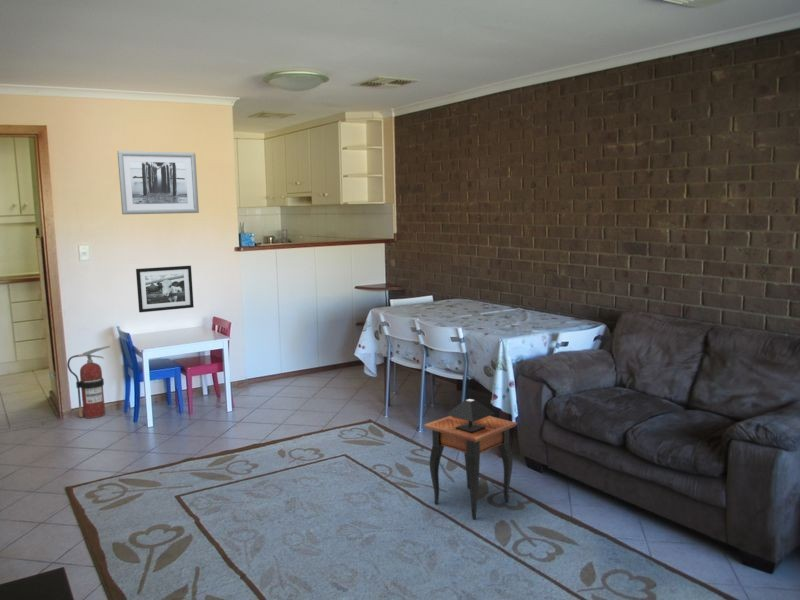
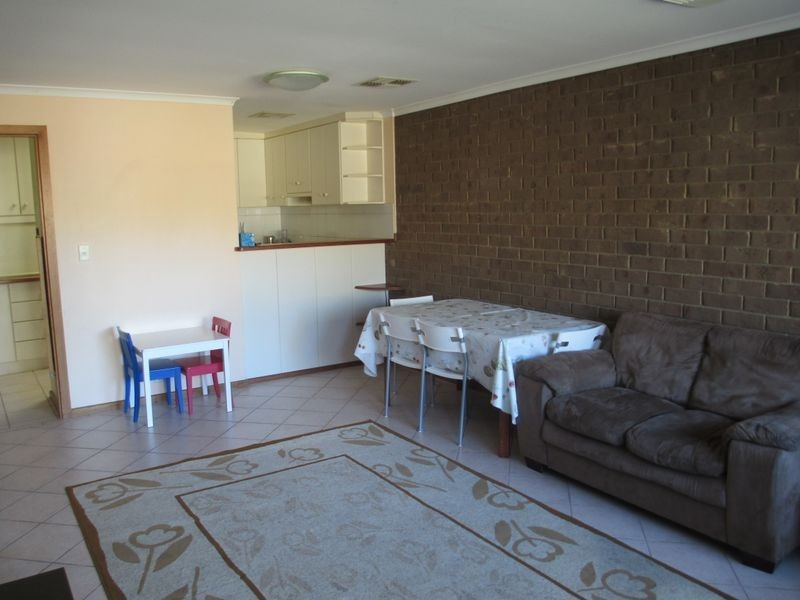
- wall art (159, 183)
- side table (470, 449)
- fire extinguisher (91, 382)
- picture frame (165, 288)
